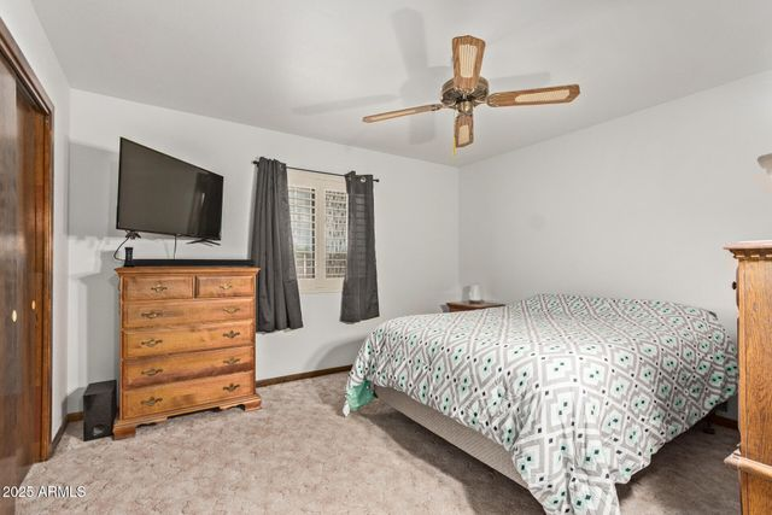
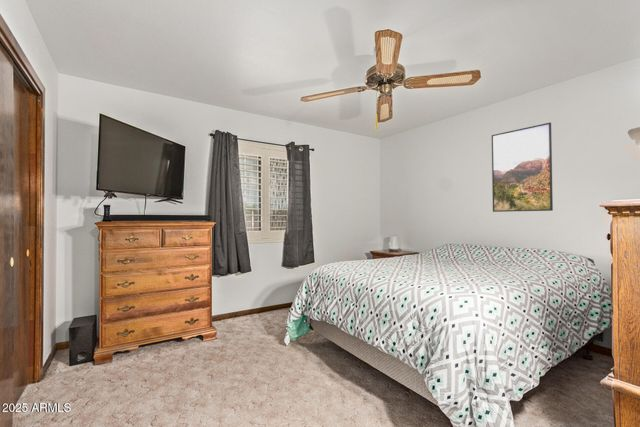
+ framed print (519, 170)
